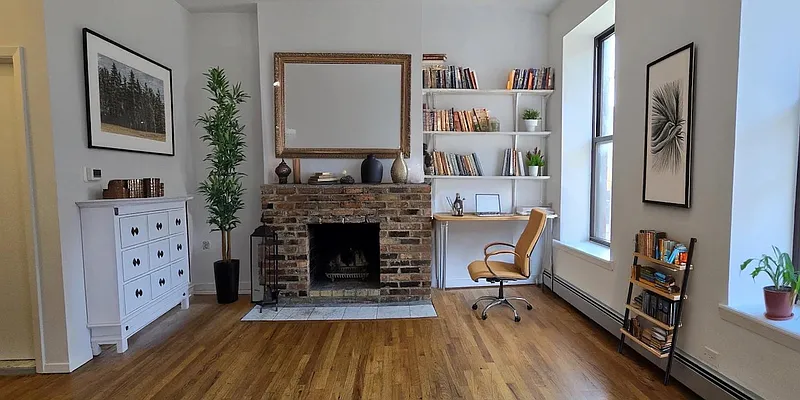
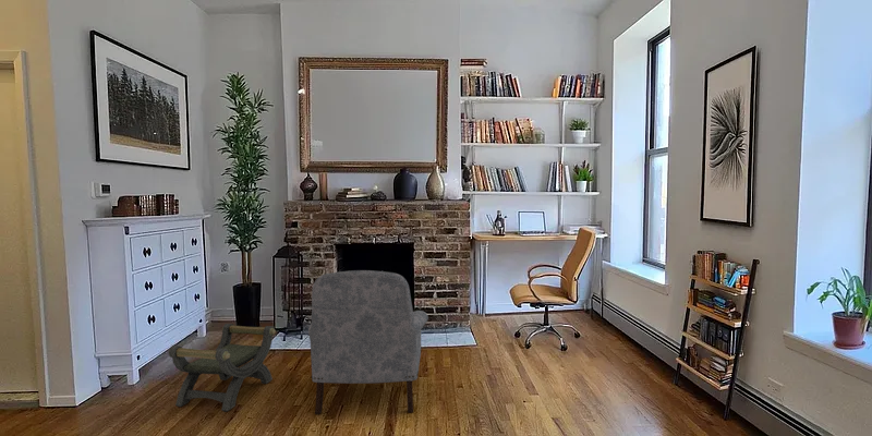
+ armchair (367, 330)
+ stool (226, 363)
